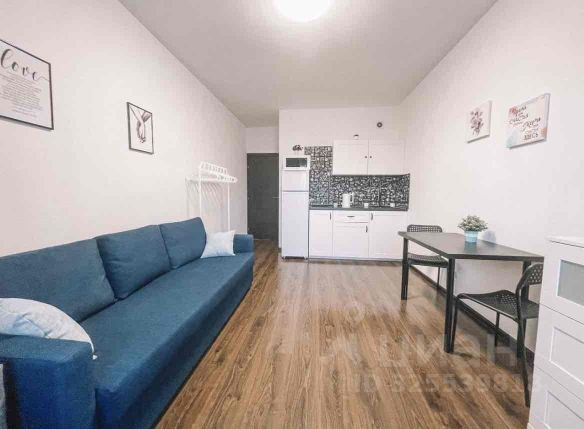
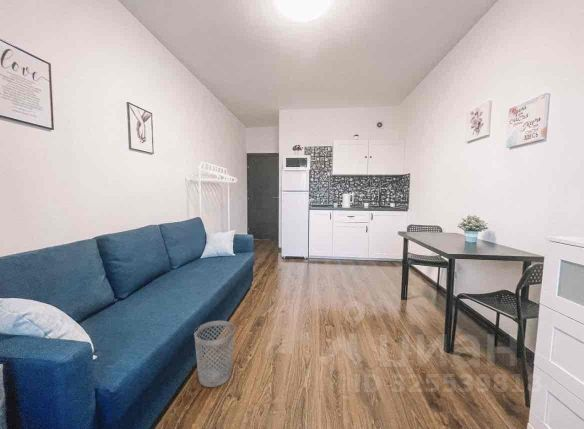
+ wastebasket (215, 353)
